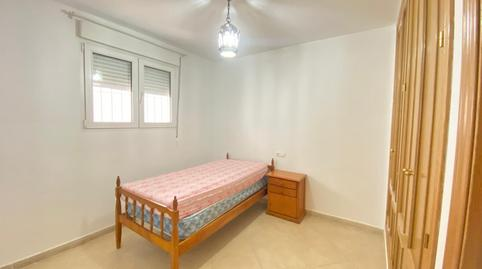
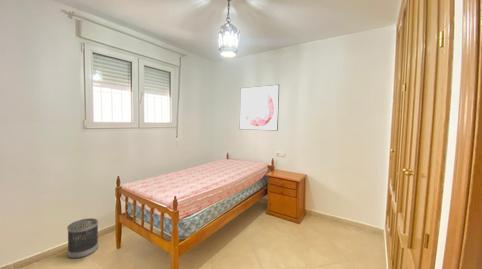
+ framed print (258, 108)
+ wastebasket (83, 237)
